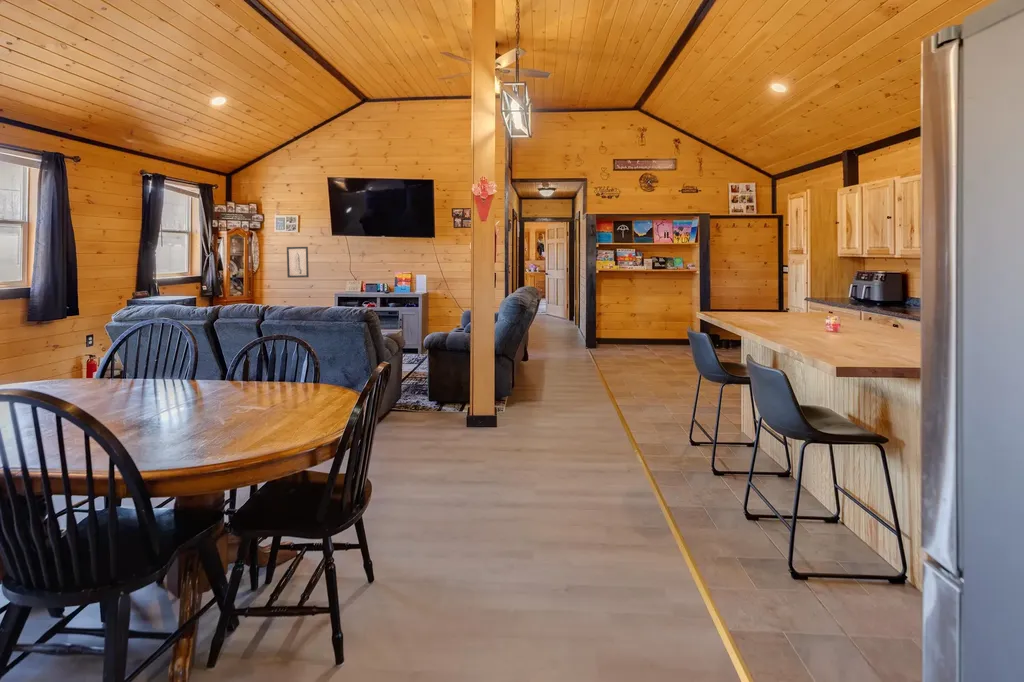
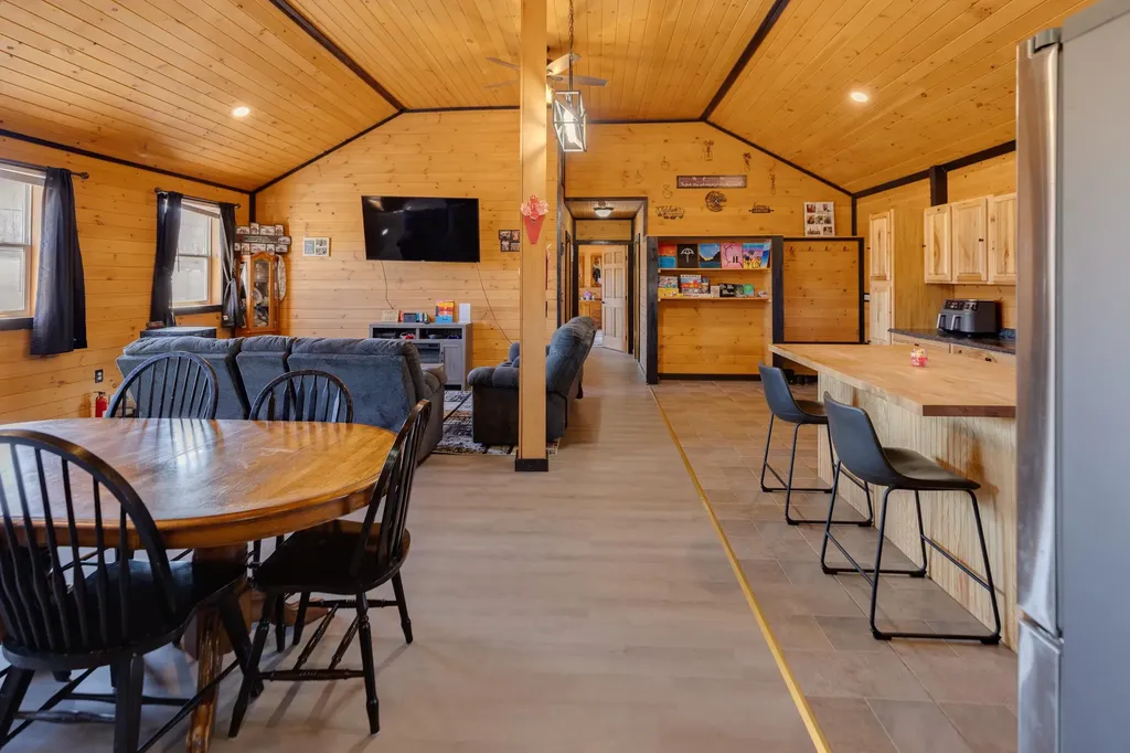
- wall art (297, 262)
